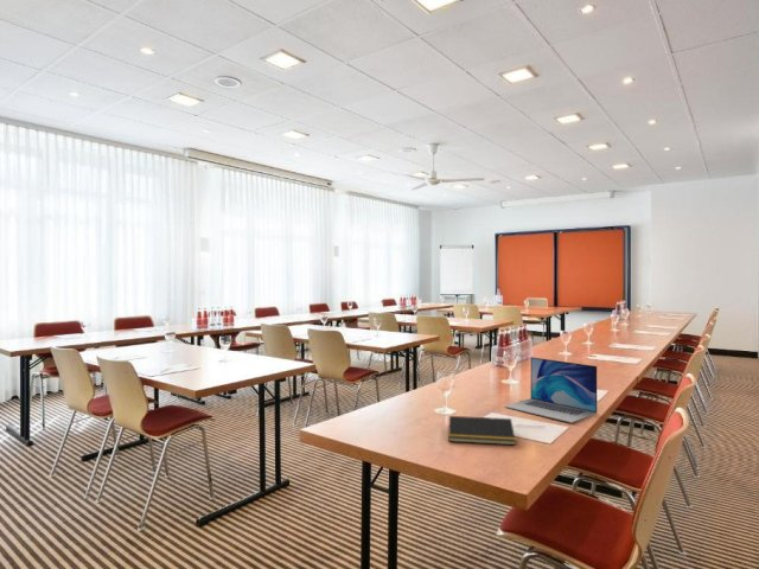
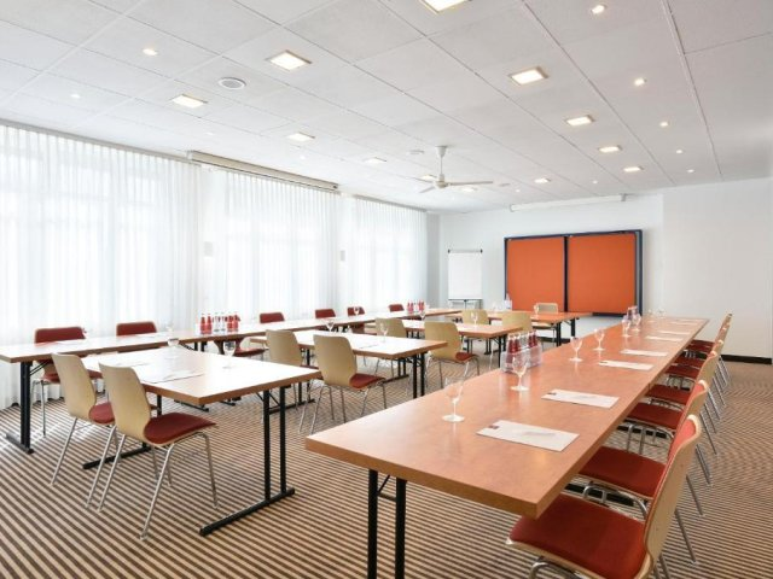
- laptop (549, 386)
- notepad (480, 429)
